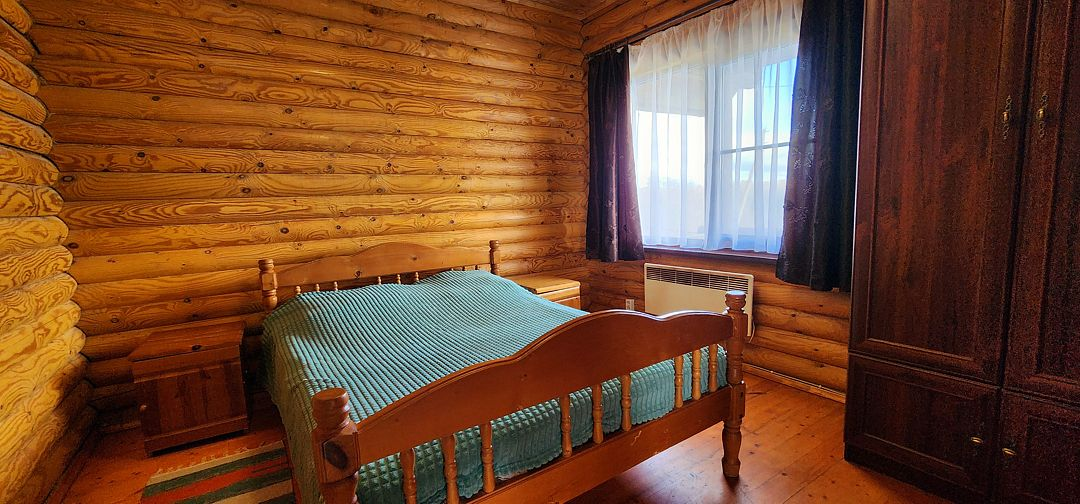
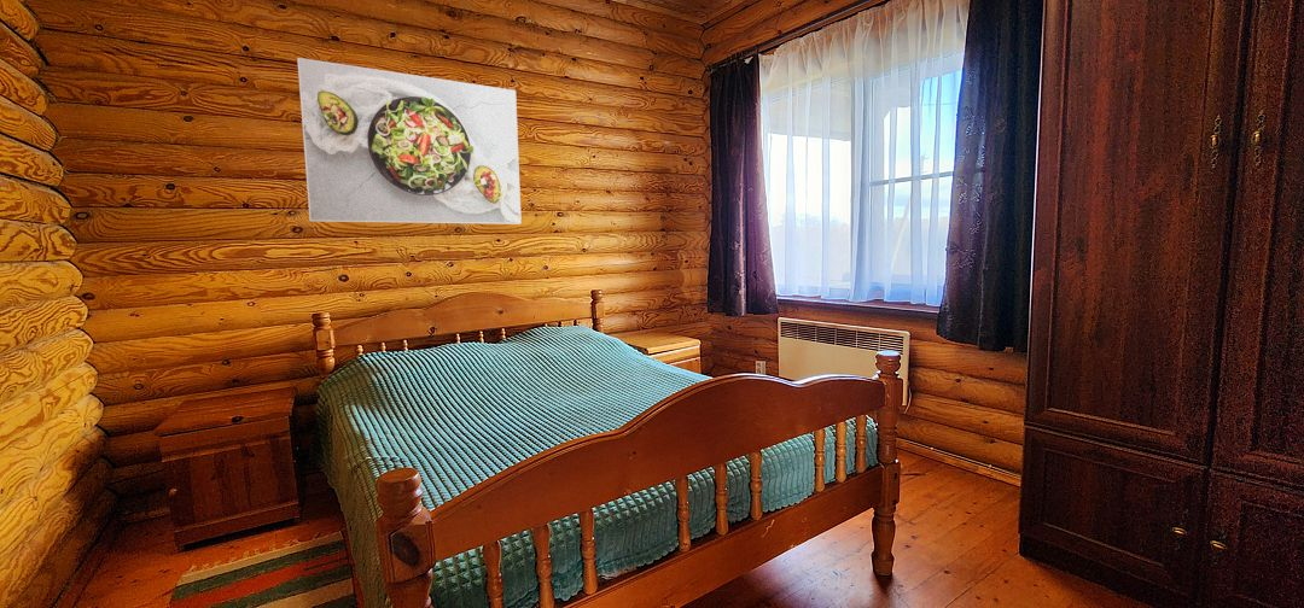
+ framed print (420, 150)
